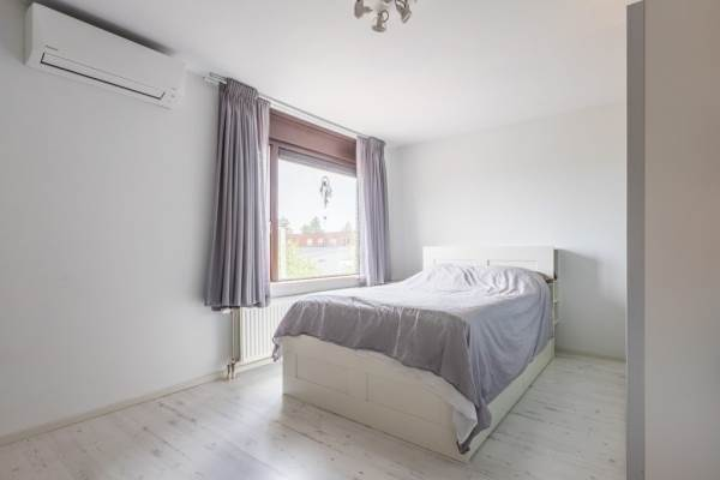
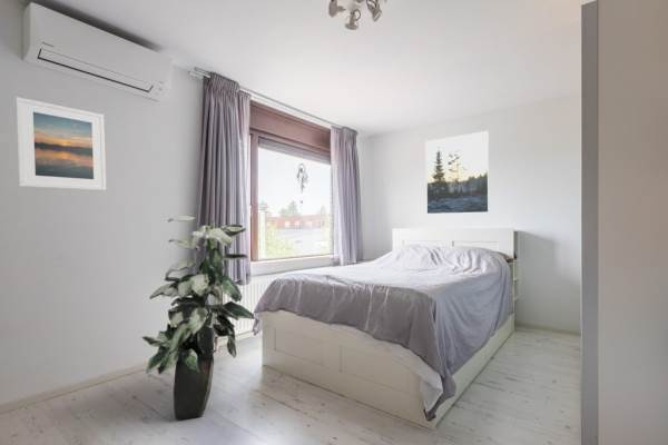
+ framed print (65, 147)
+ indoor plant (198, 312)
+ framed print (455, 175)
